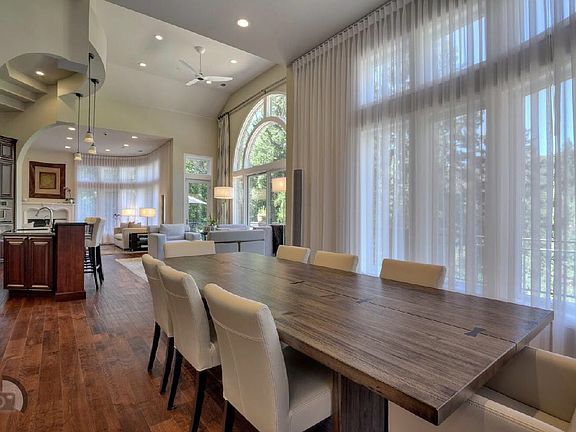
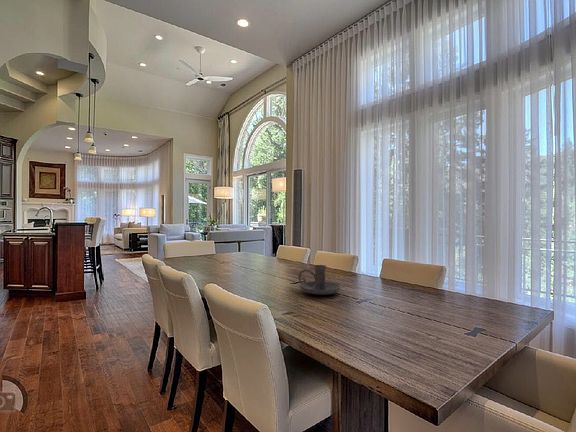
+ candle holder (316, 278)
